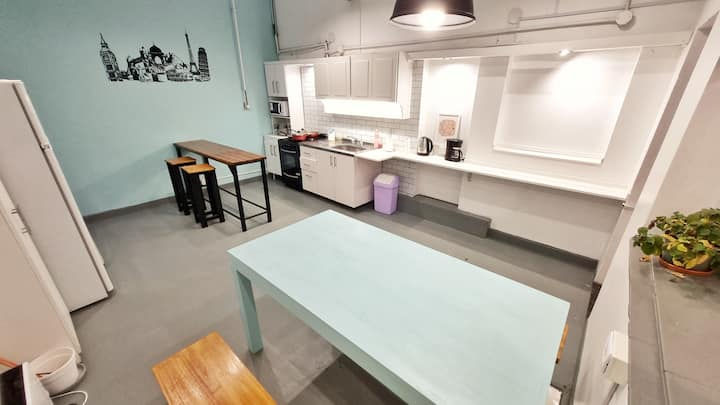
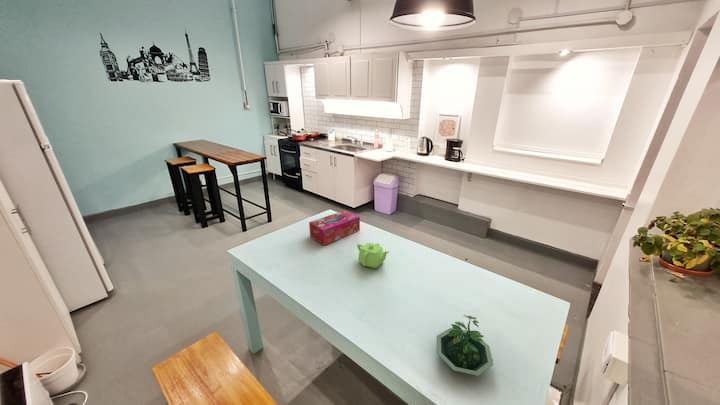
+ terrarium (468, 326)
+ teapot (372, 254)
+ tissue box (335, 226)
